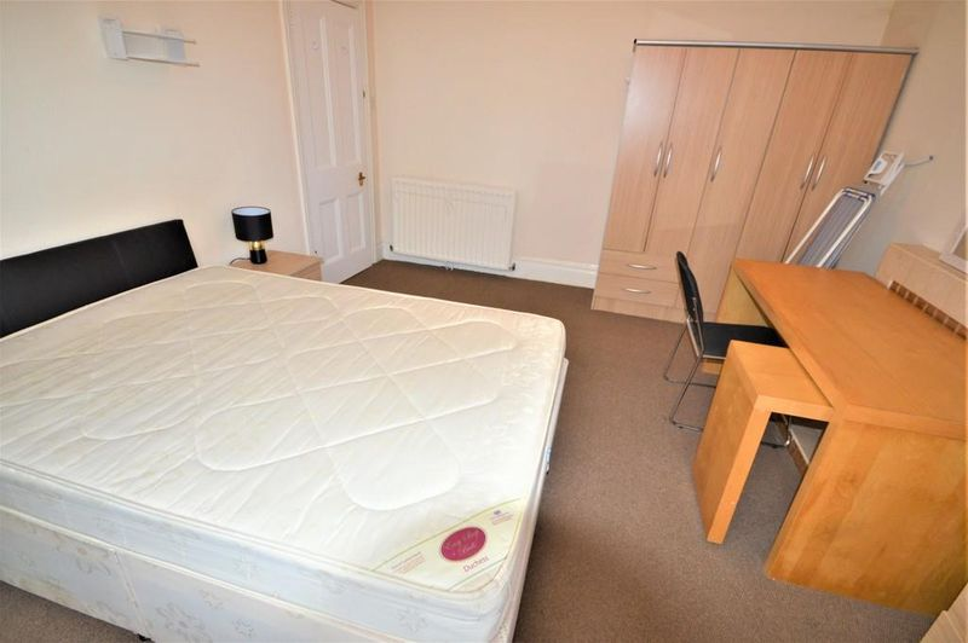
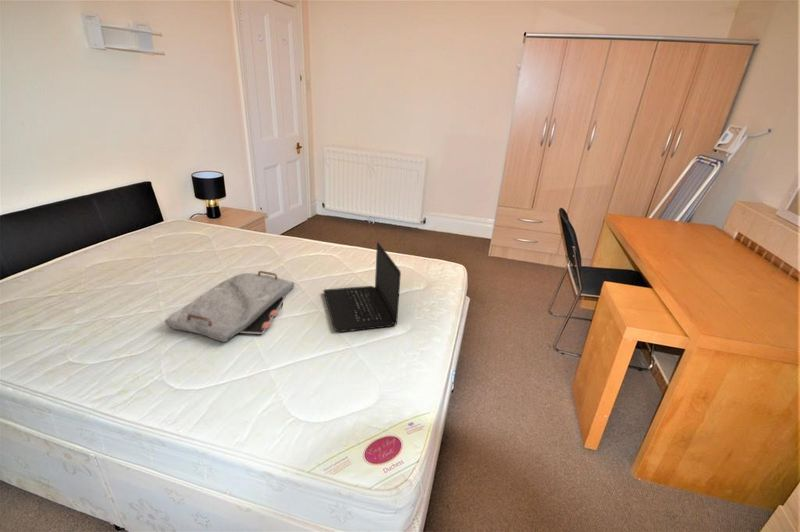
+ serving tray (243, 301)
+ laptop (358, 287)
